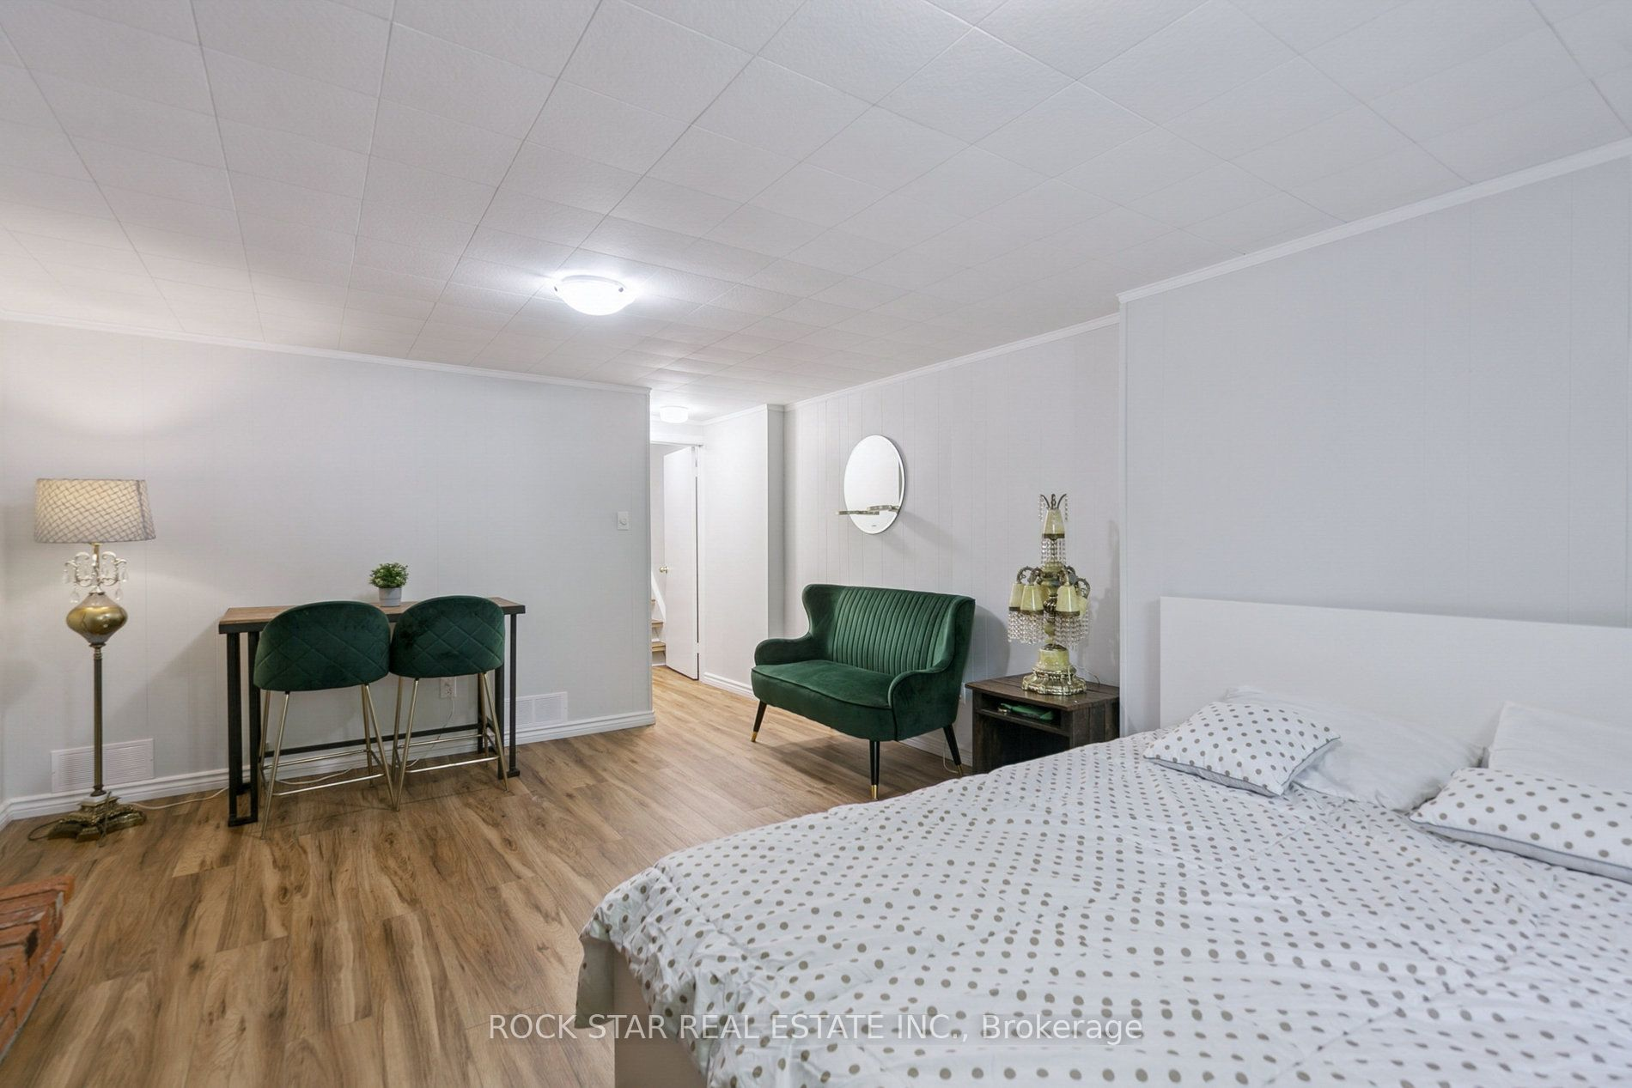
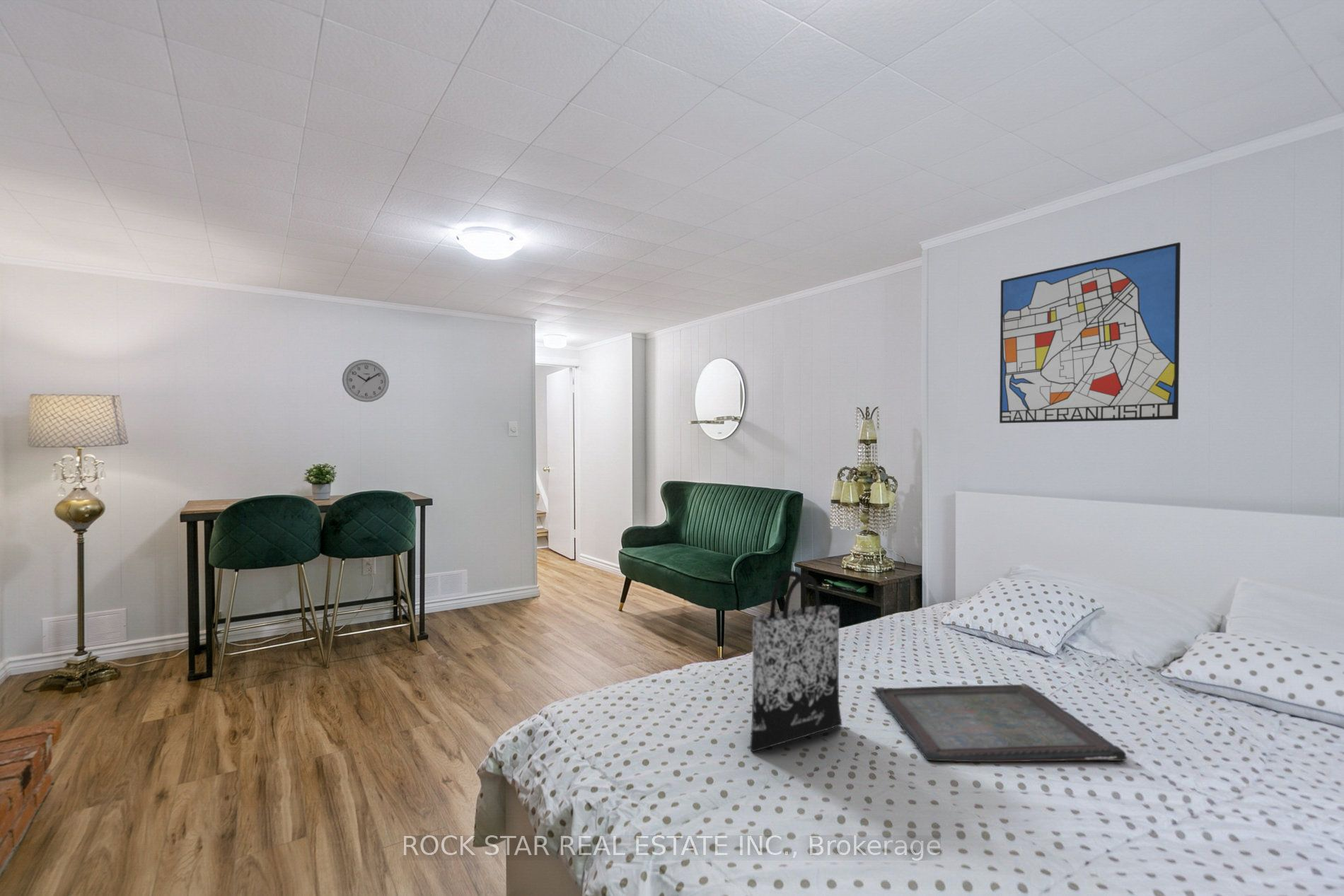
+ tote bag (799, 656)
+ serving tray (984, 717)
+ wall clock (366, 380)
+ wall art (1080, 342)
